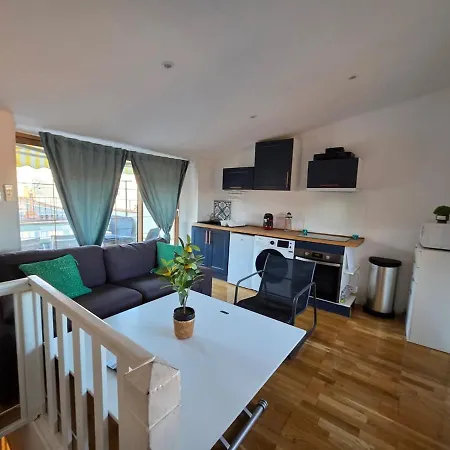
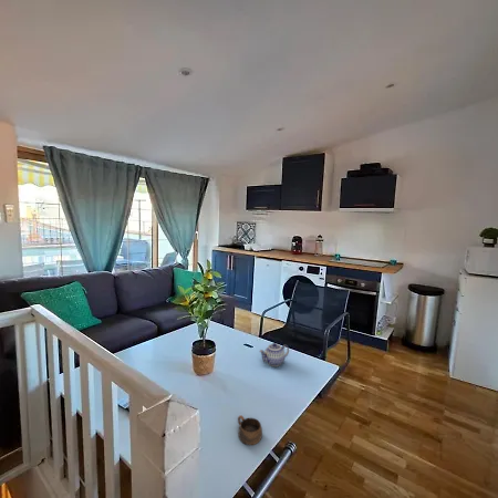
+ cup (248, 427)
+ teapot (273, 353)
